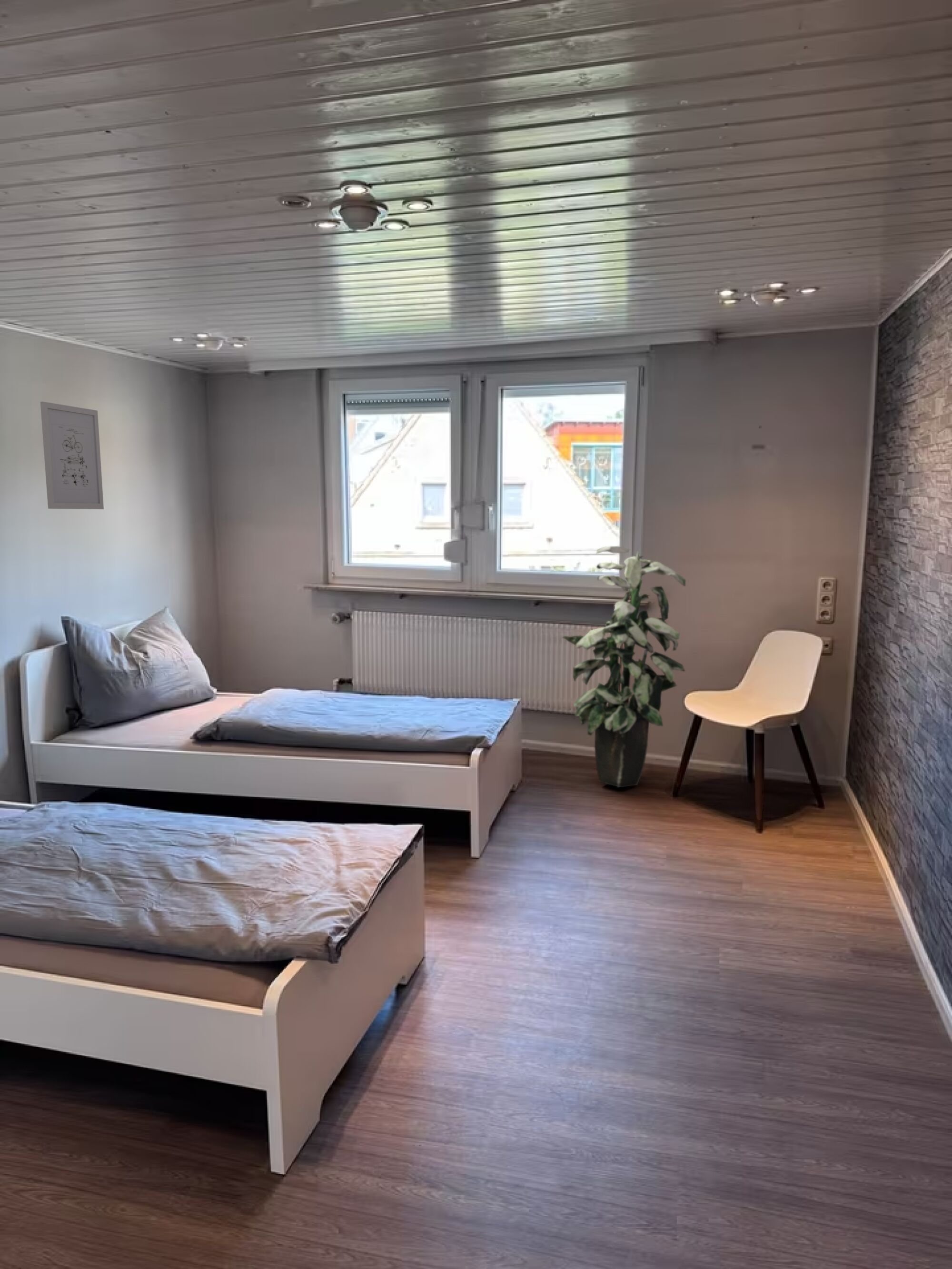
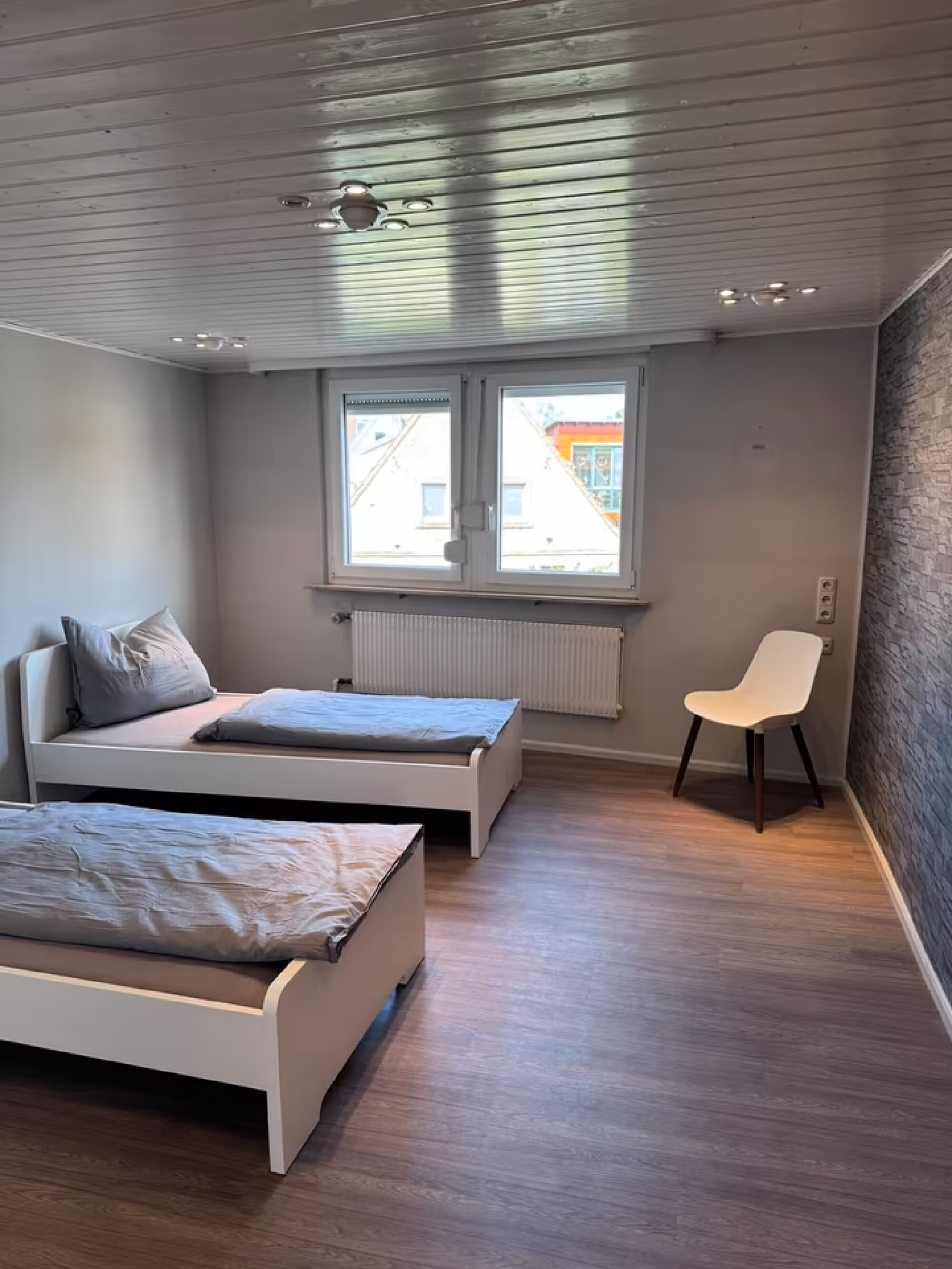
- indoor plant (621, 665)
- wall art (73, 458)
